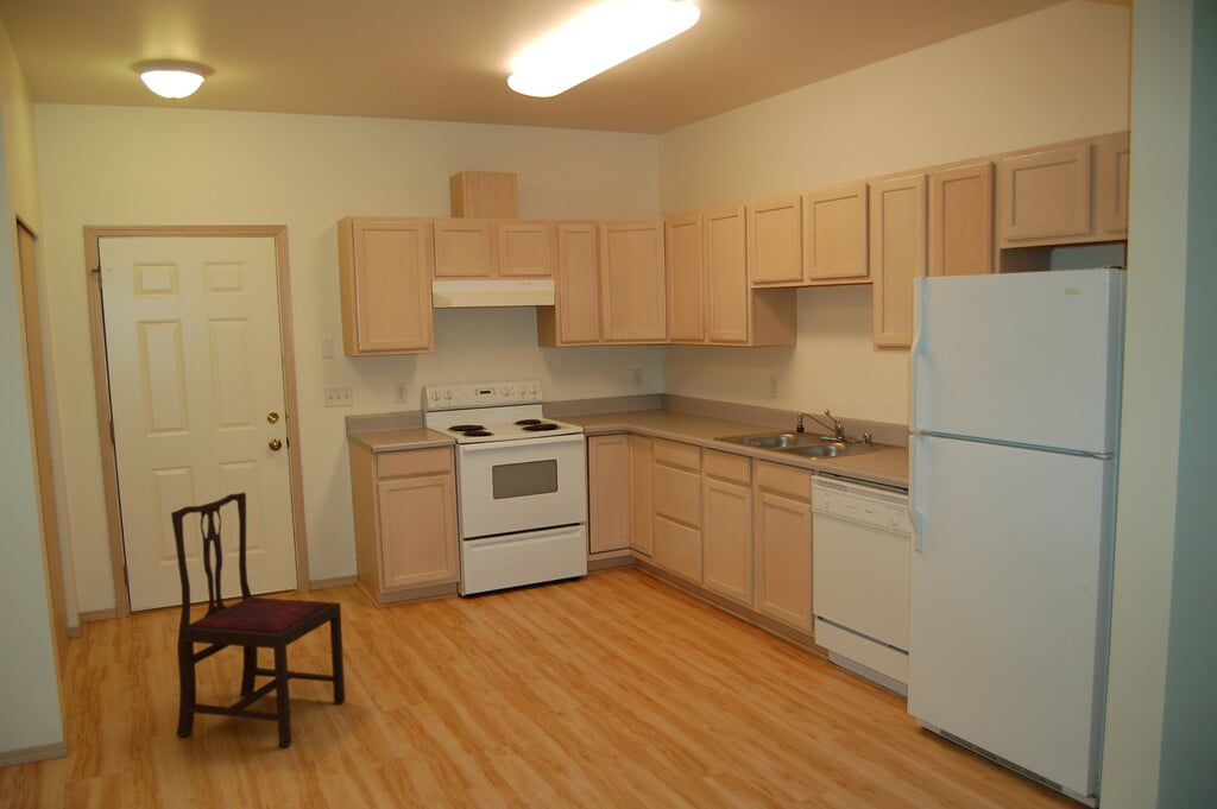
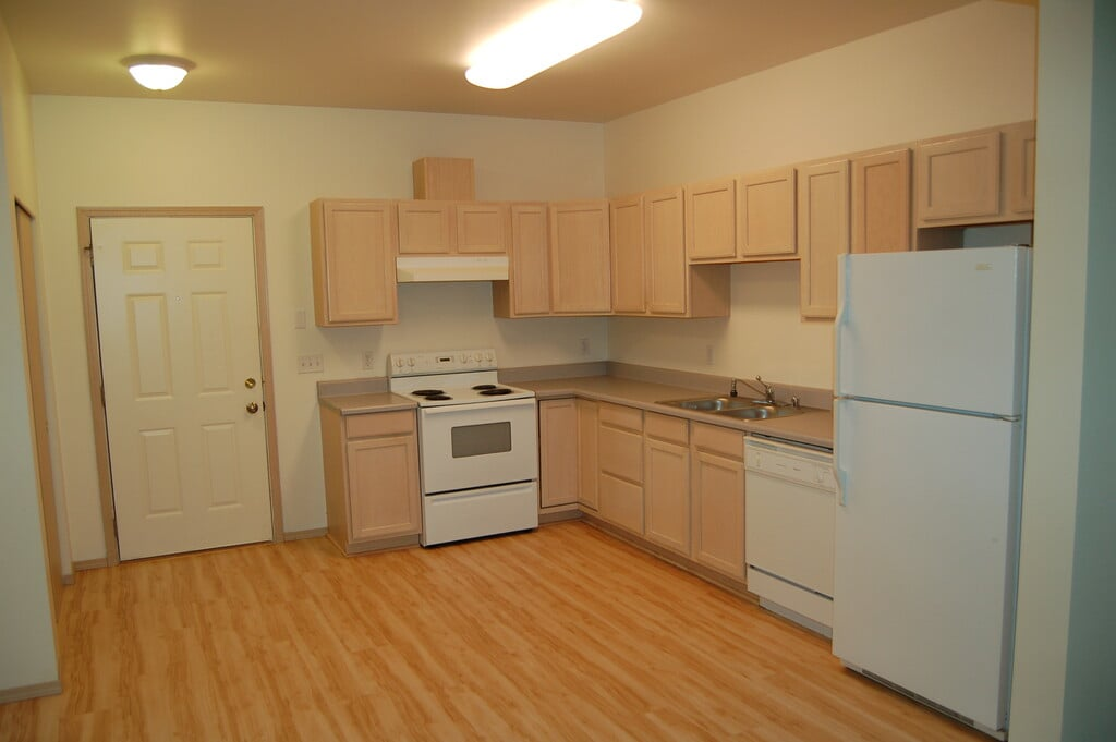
- dining chair (258, 611)
